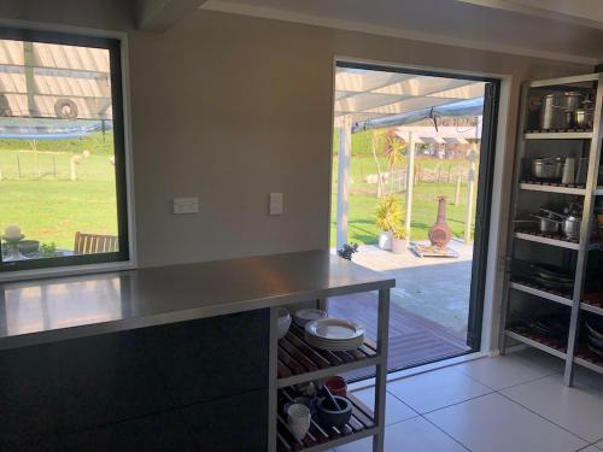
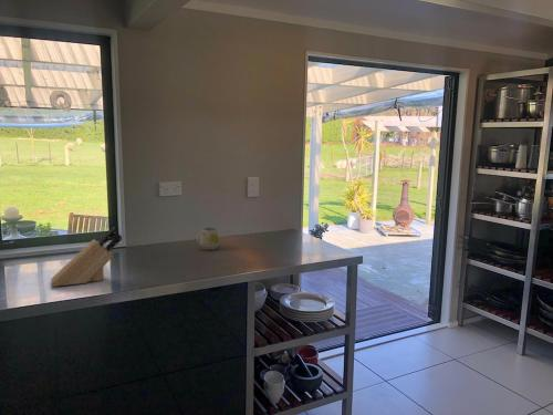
+ mug (207, 238)
+ knife block (86, 253)
